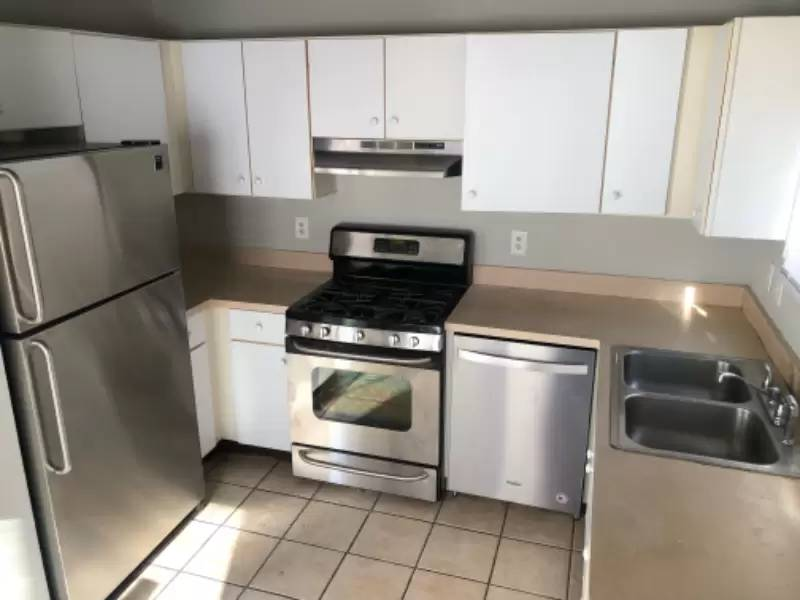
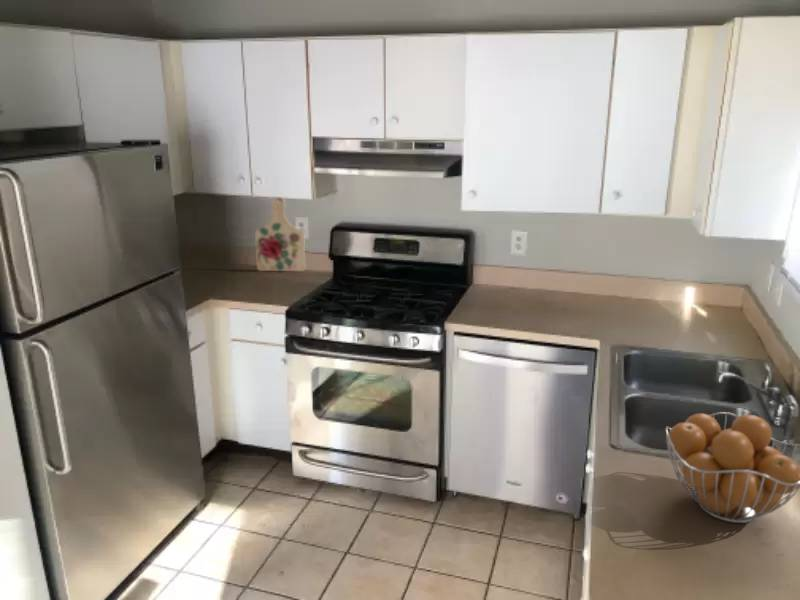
+ cutting board (278, 234)
+ fruit basket (733, 465)
